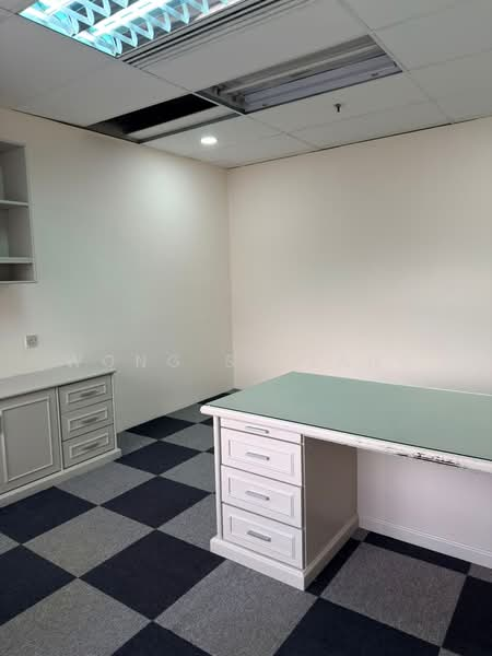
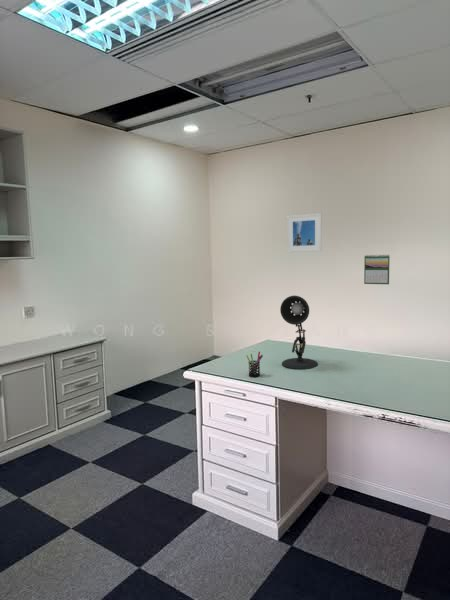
+ desk lamp (299, 329)
+ calendar (376, 269)
+ pen holder (254, 363)
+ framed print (304, 233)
